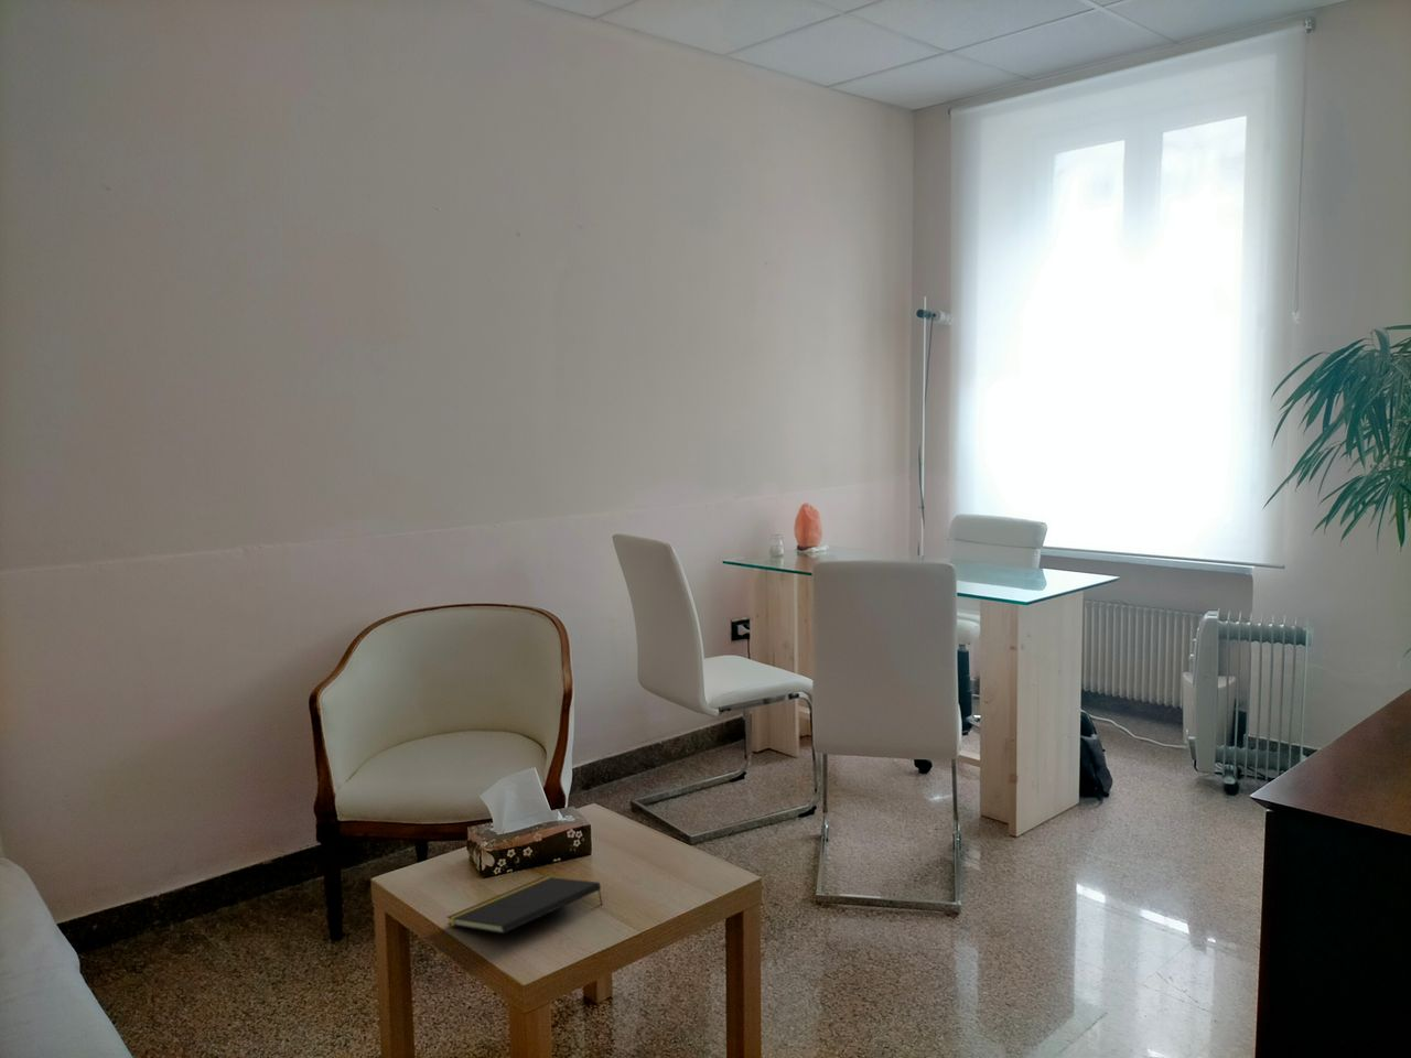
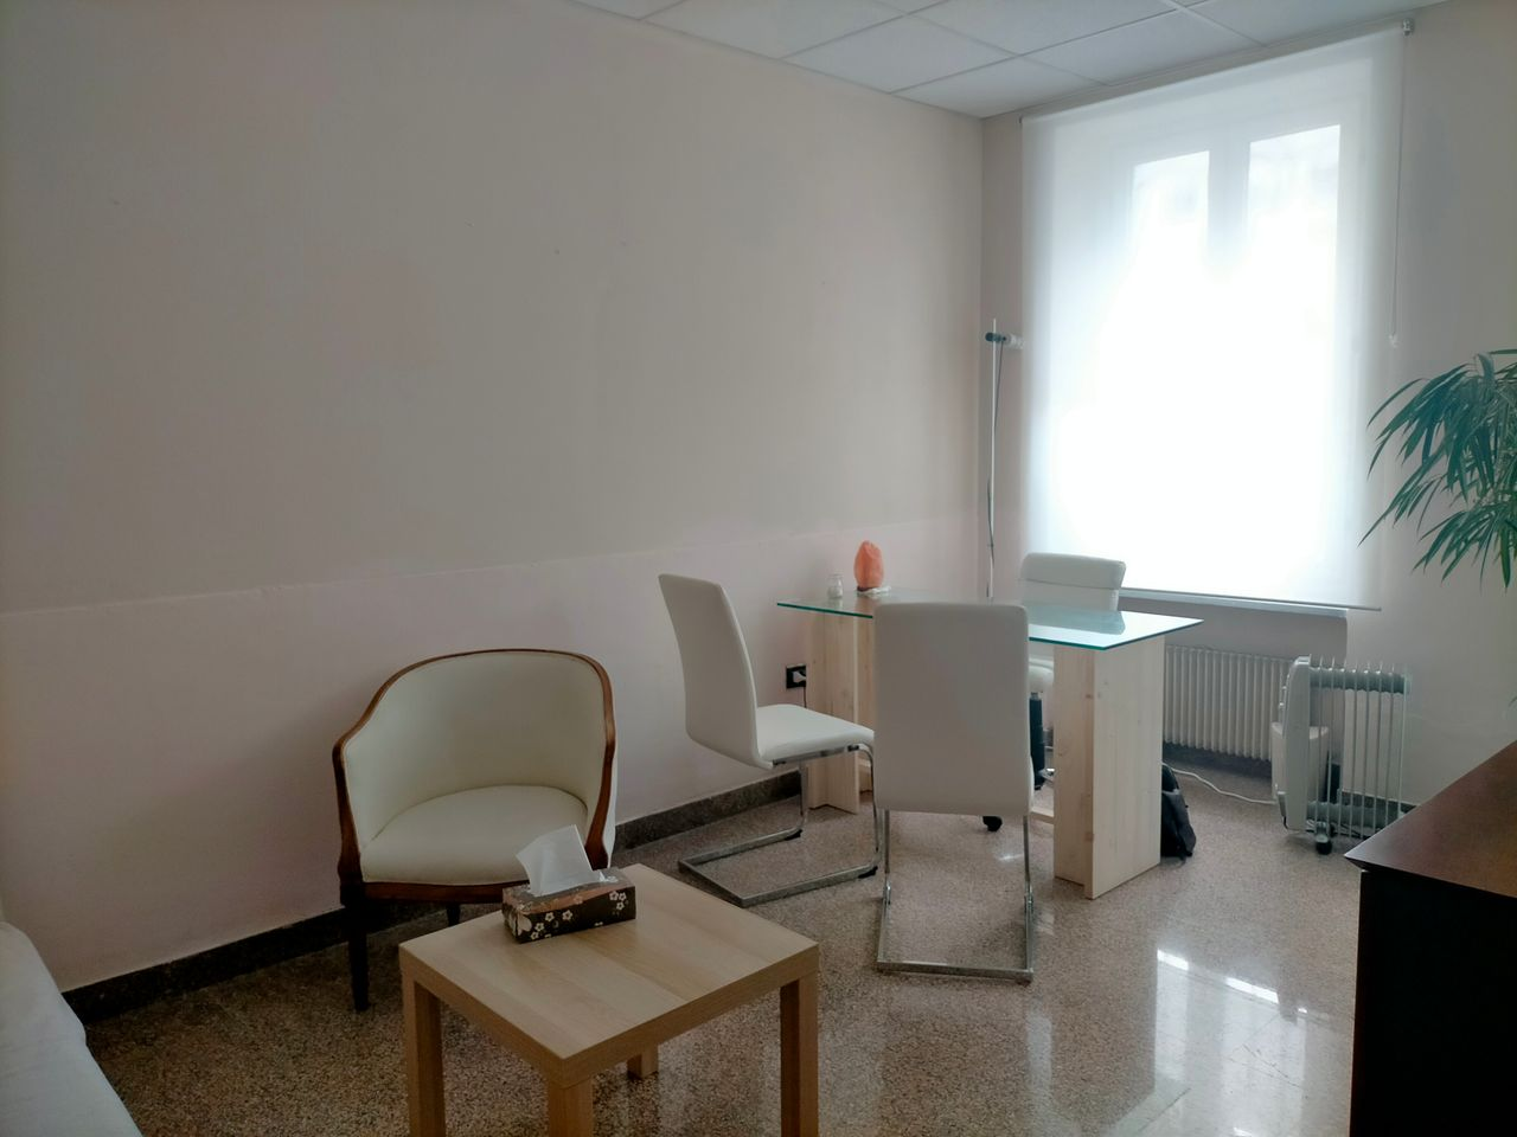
- notepad (524, 902)
